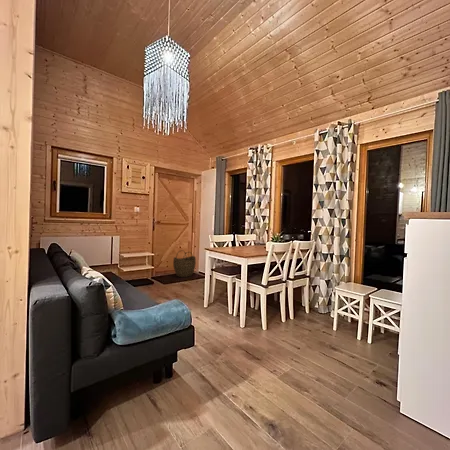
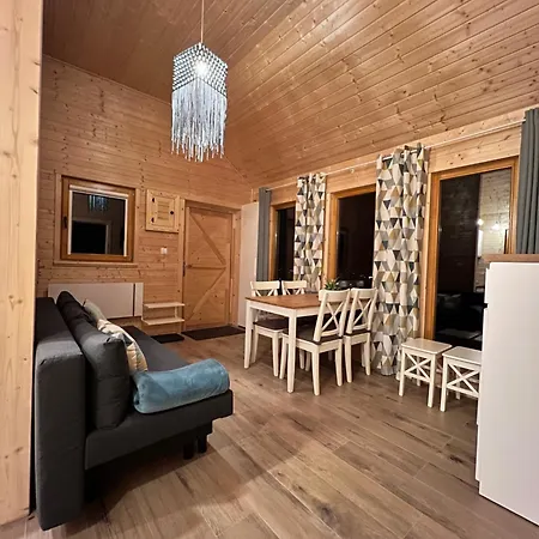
- woven basket (184, 263)
